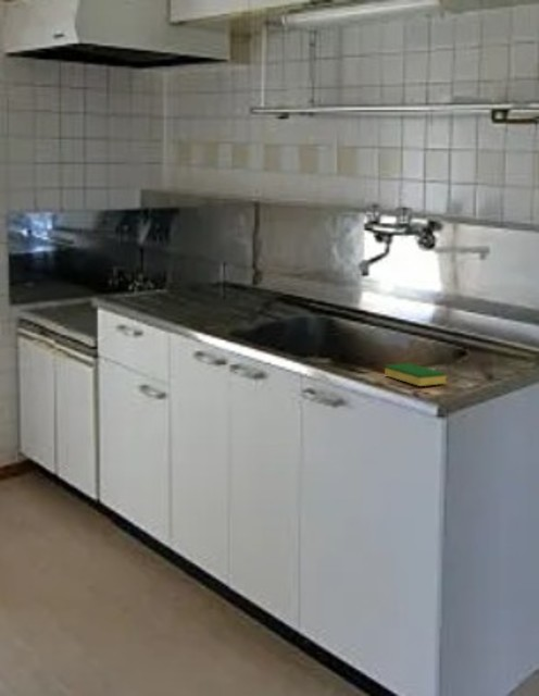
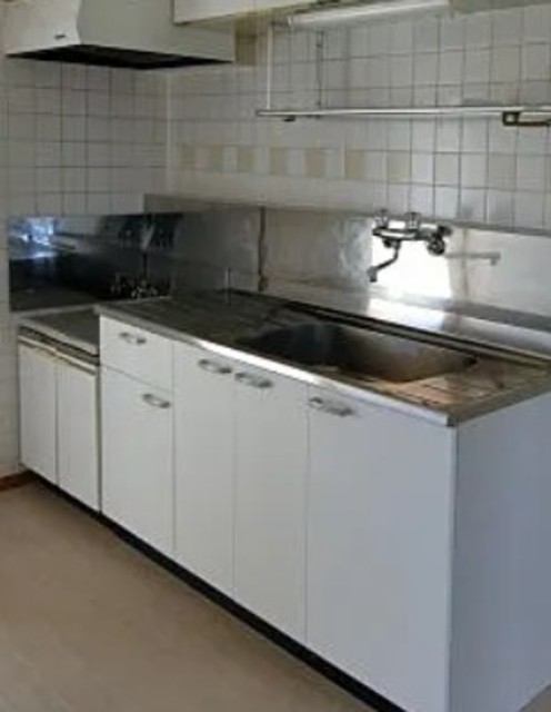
- dish sponge (414, 374)
